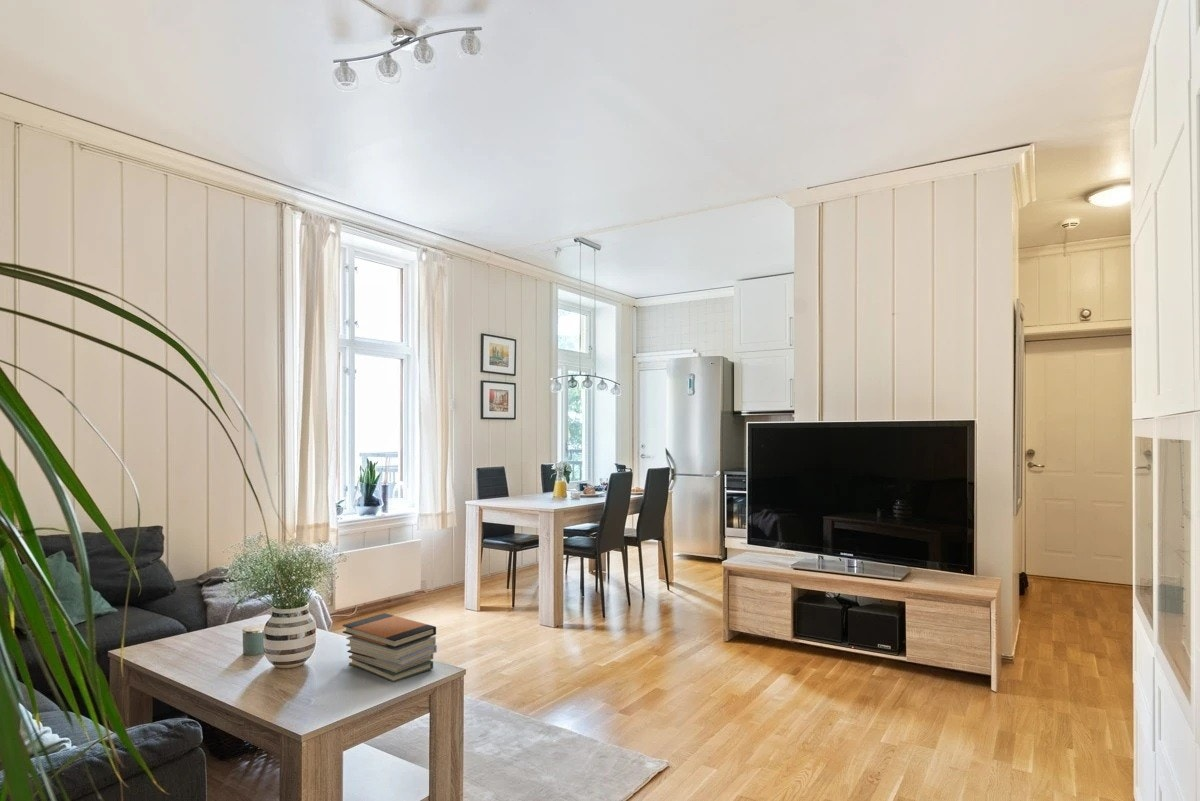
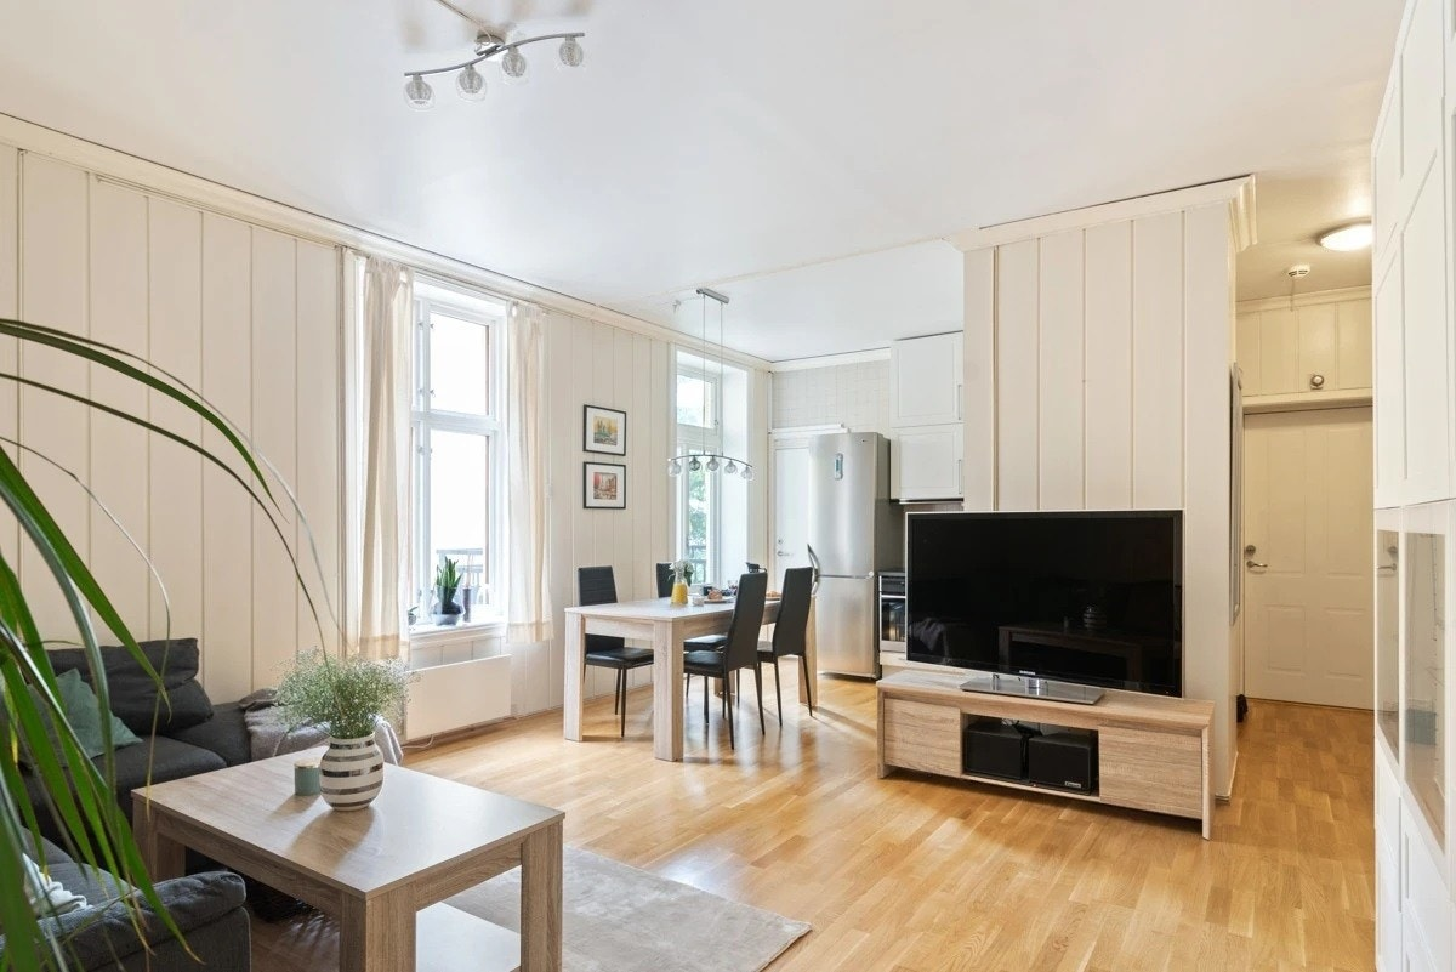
- book stack (390, 646)
